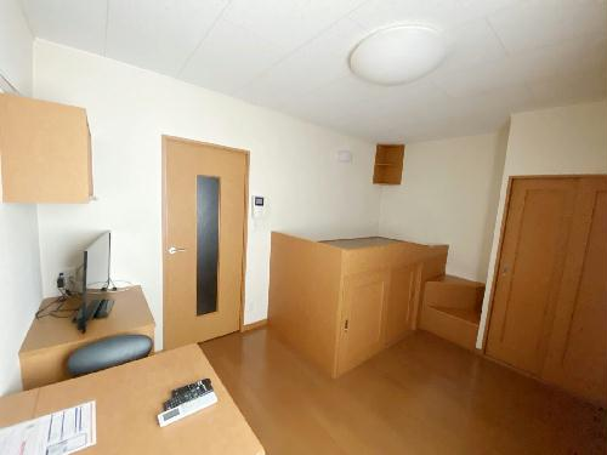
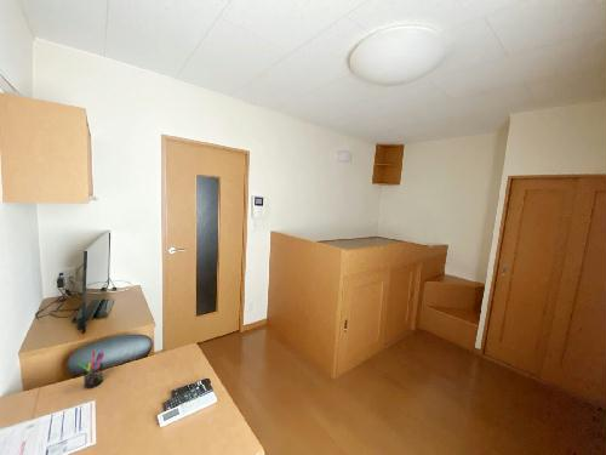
+ pen holder (91, 369)
